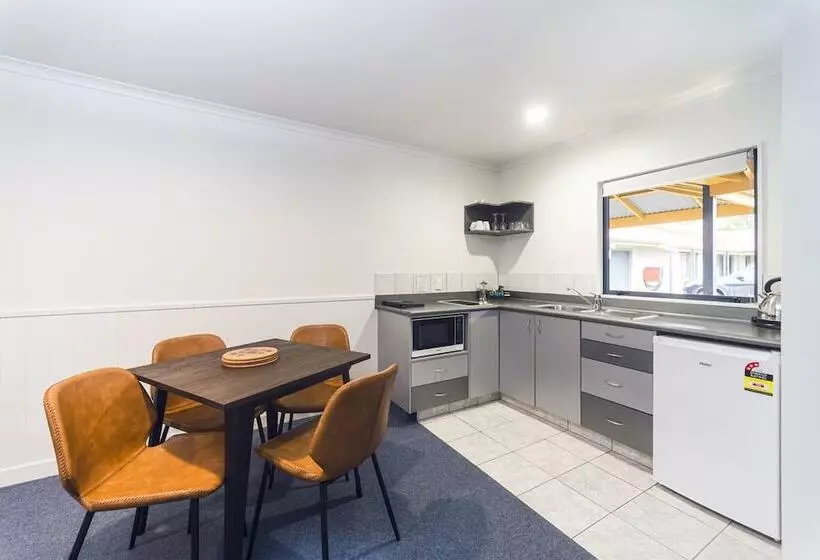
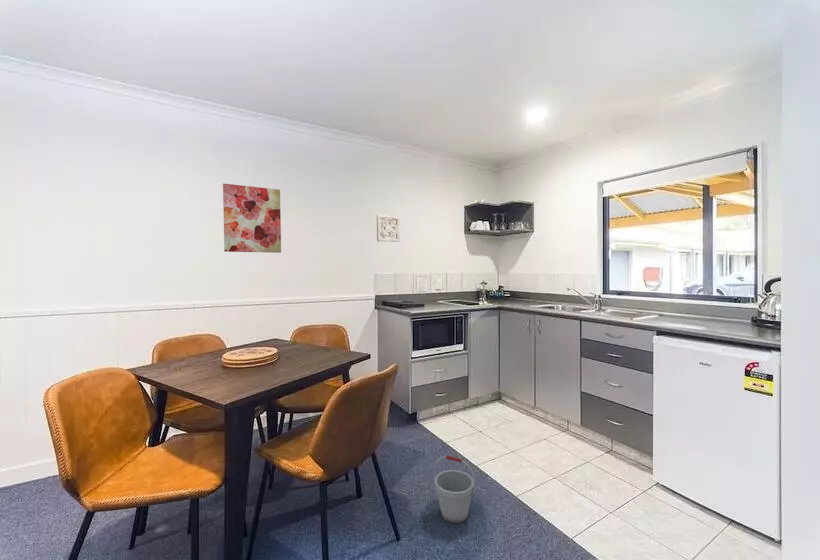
+ wall ornament (388, 229)
+ wall art (253, 219)
+ bucket (454, 485)
